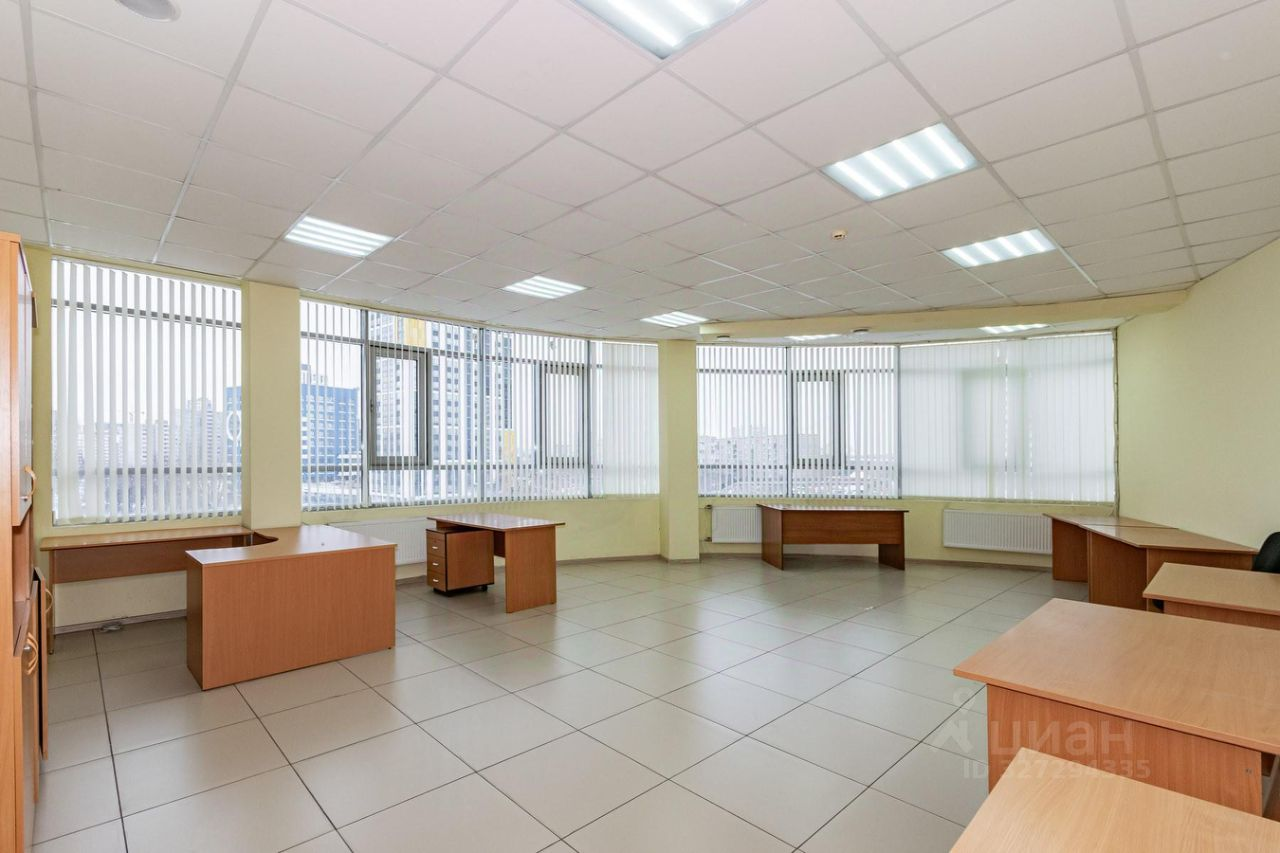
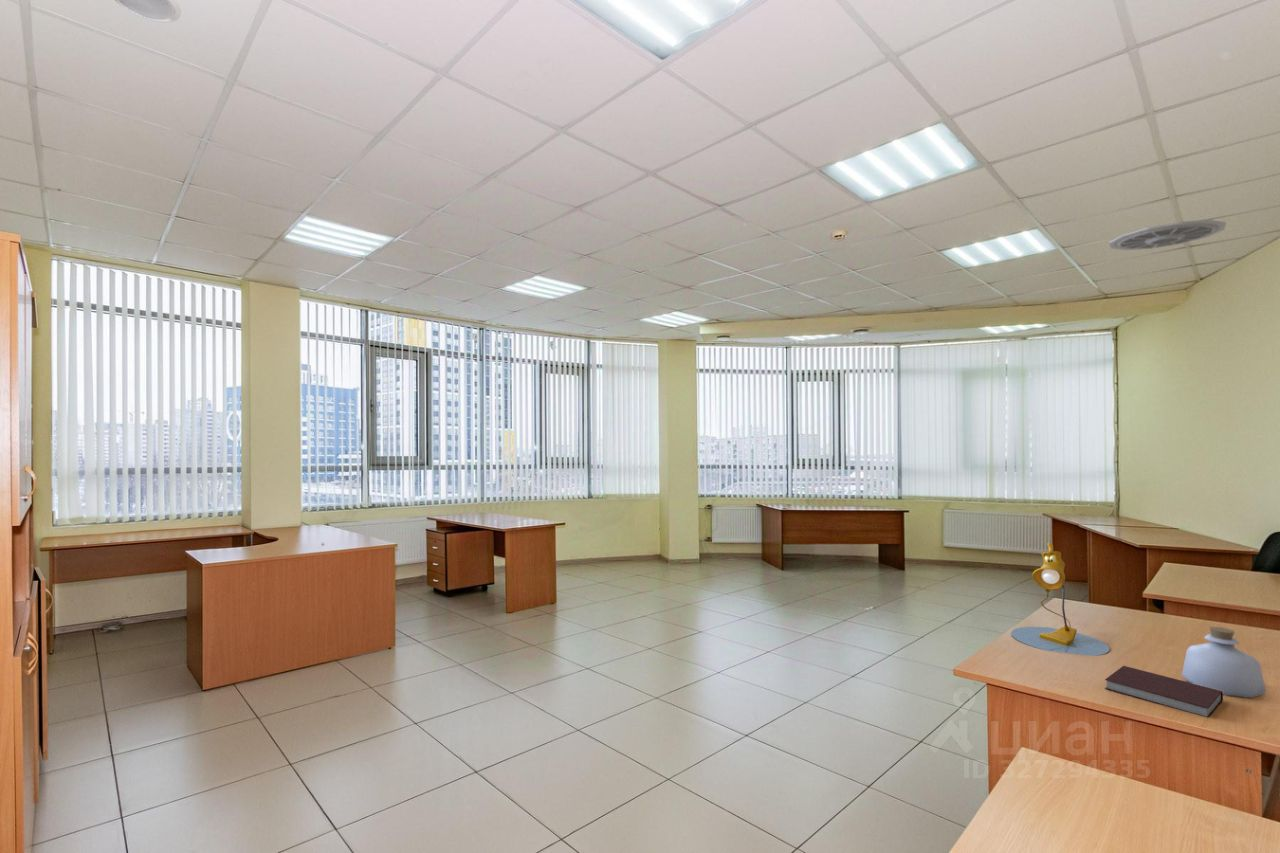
+ desk lamp (1056, 589)
+ ceiling vent (1164, 238)
+ bottle (1223, 657)
+ notebook (1162, 689)
